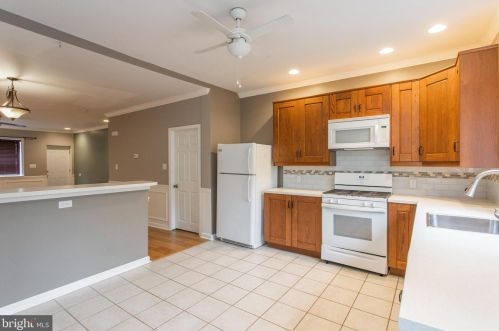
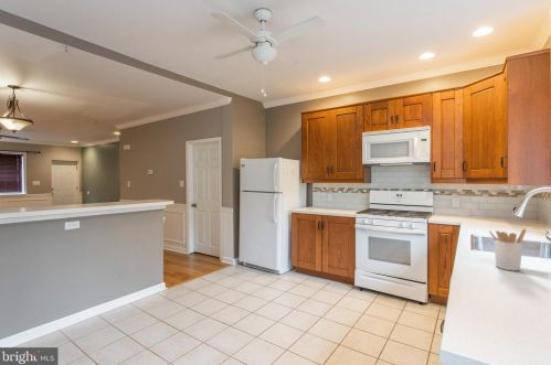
+ utensil holder (507, 248)
